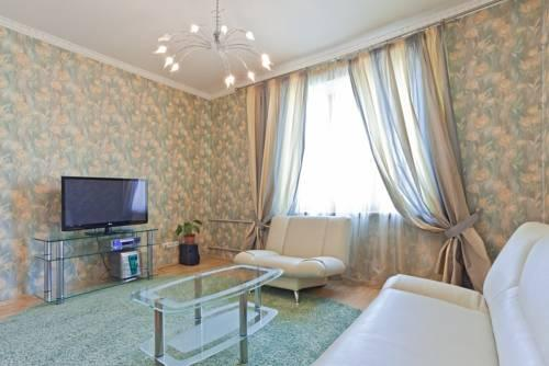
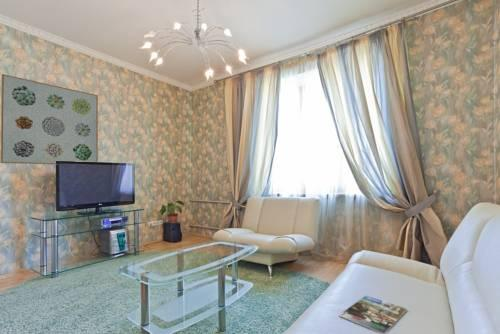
+ wall art (55, 124)
+ magazine (373, 312)
